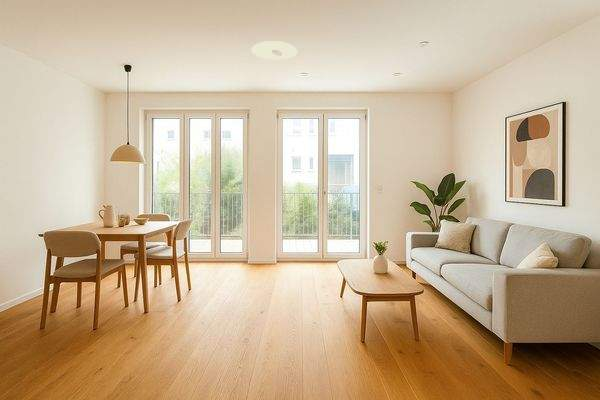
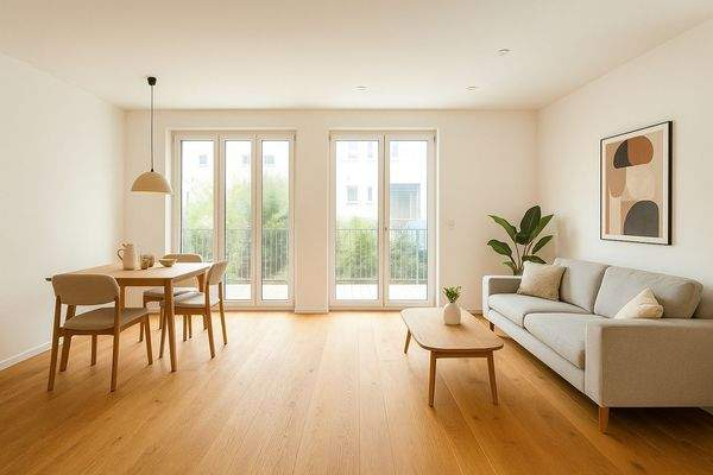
- ceiling light (274, 49)
